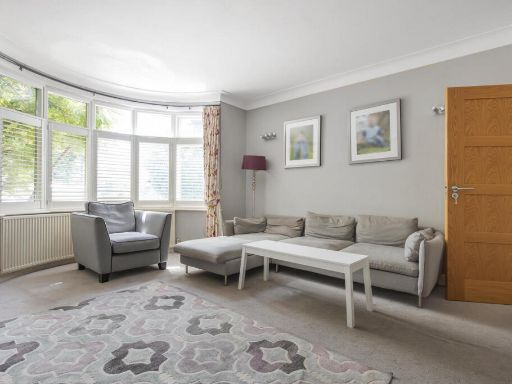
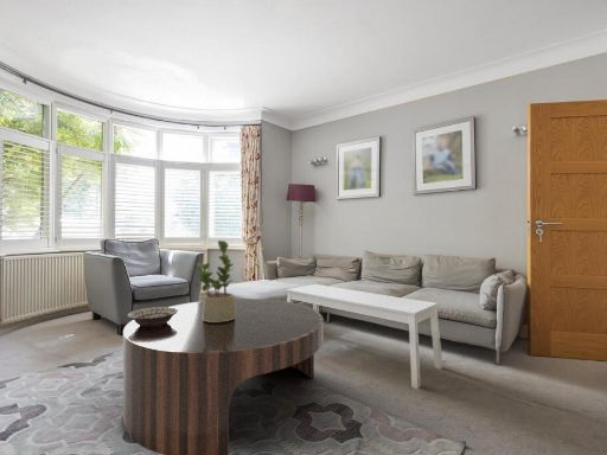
+ decorative bowl (153, 318)
+ potted plant (213, 280)
+ coffee table (229, 355)
